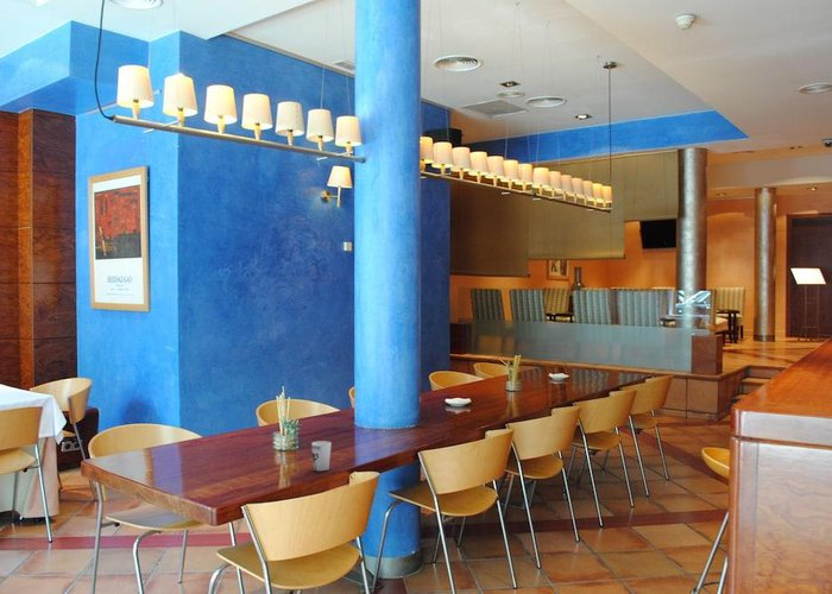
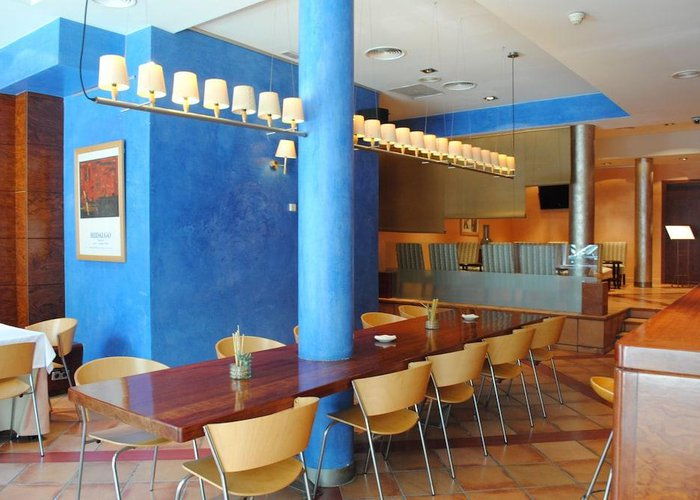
- cup (321, 455)
